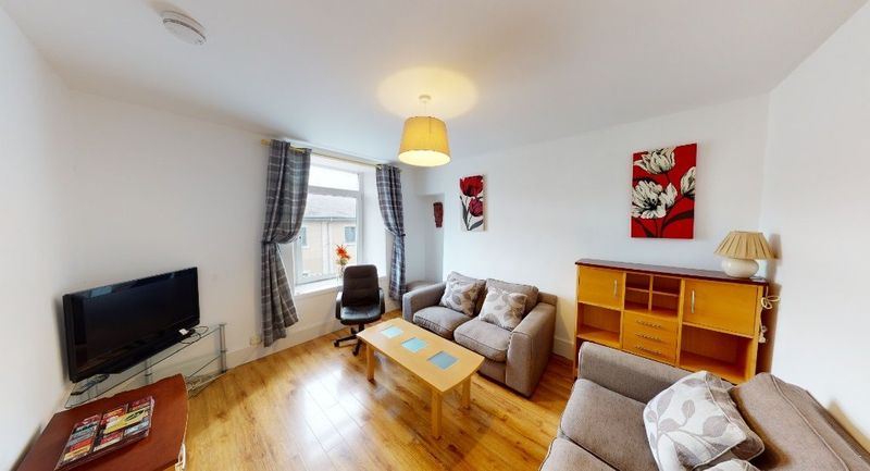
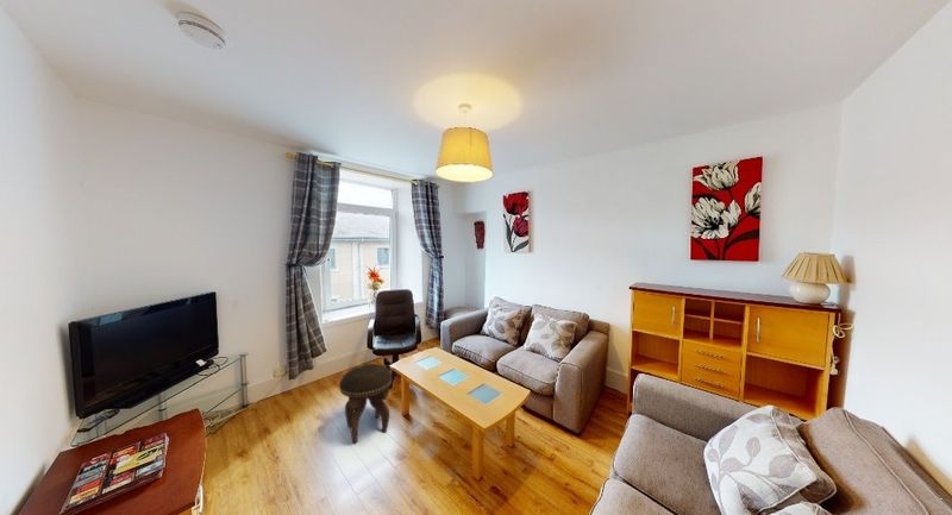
+ footstool (367, 398)
